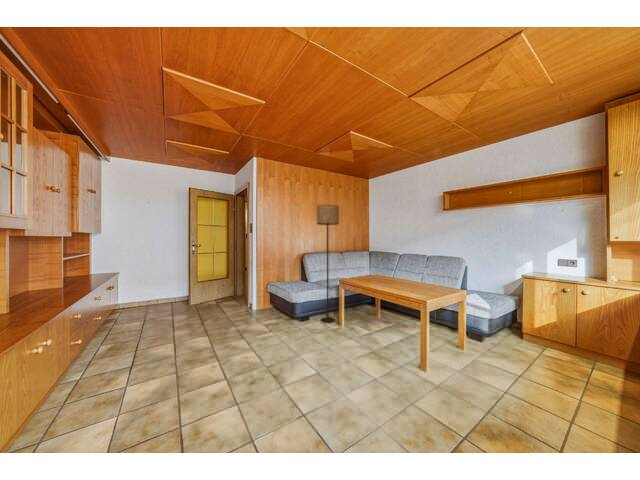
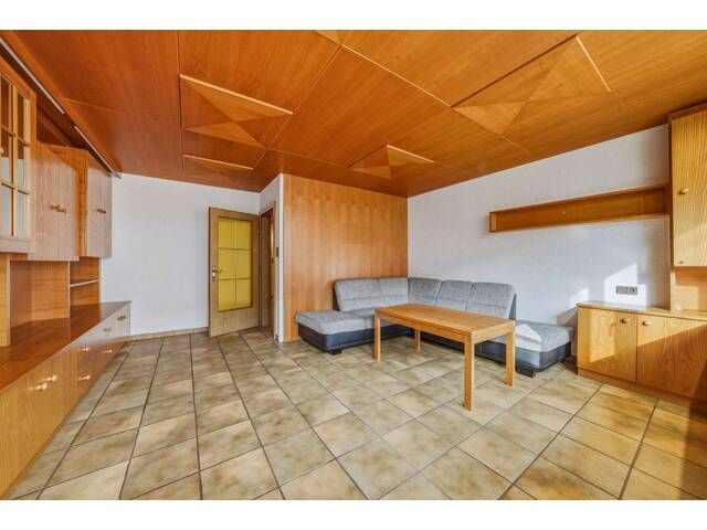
- floor lamp (327, 263)
